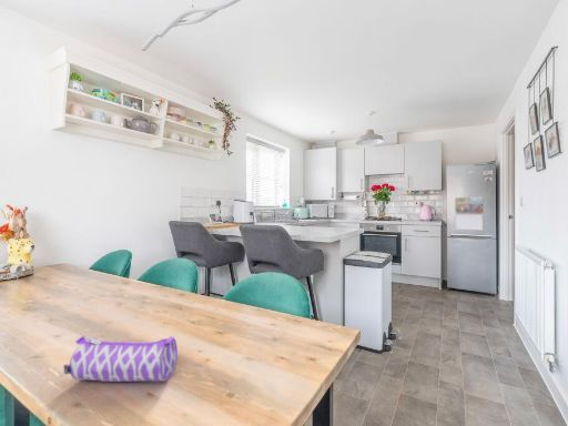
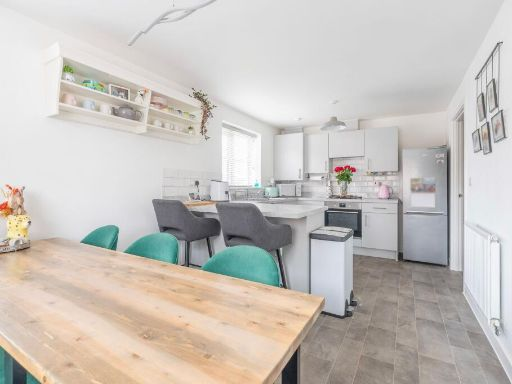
- pencil case (125, 356)
